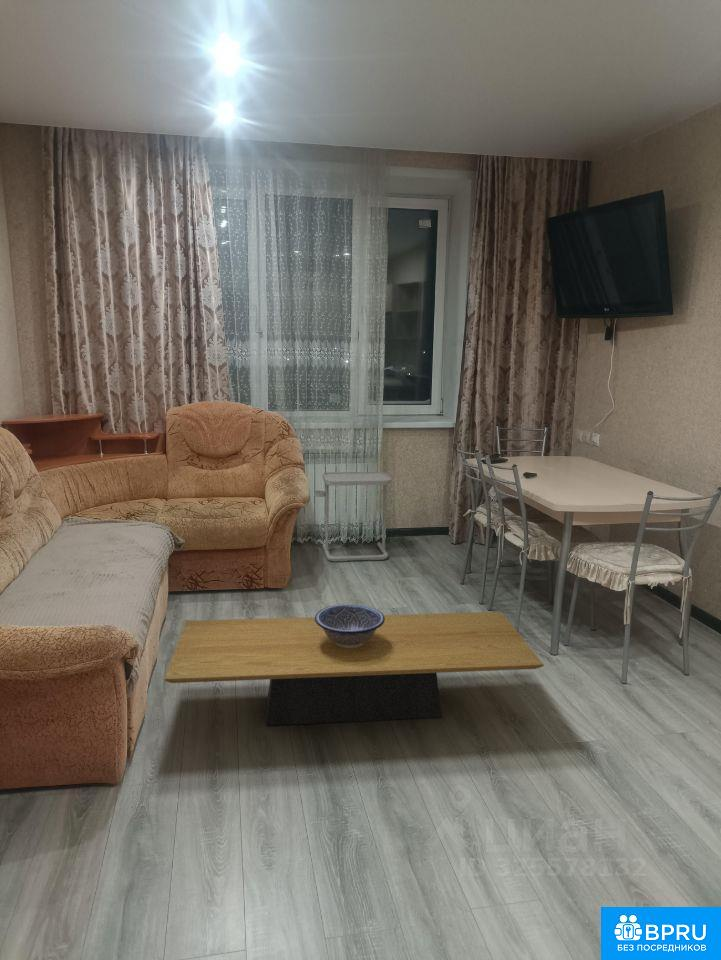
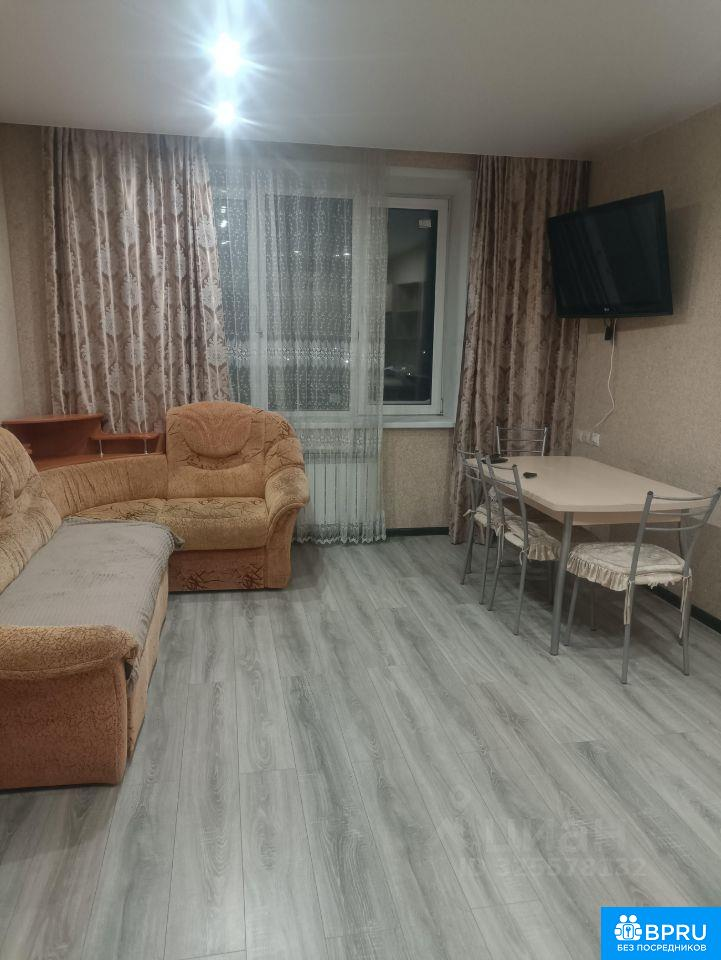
- side table (328, 515)
- coffee table (353, 674)
- decorative bowl (349, 629)
